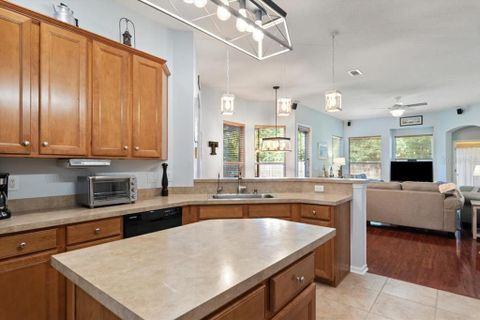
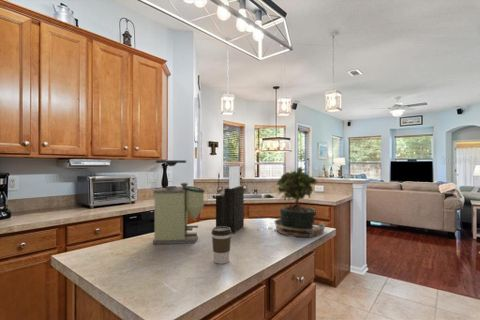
+ coffee grinder (180, 200)
+ potted plant (293, 198)
+ knife block (228, 197)
+ coffee cup (221, 244)
